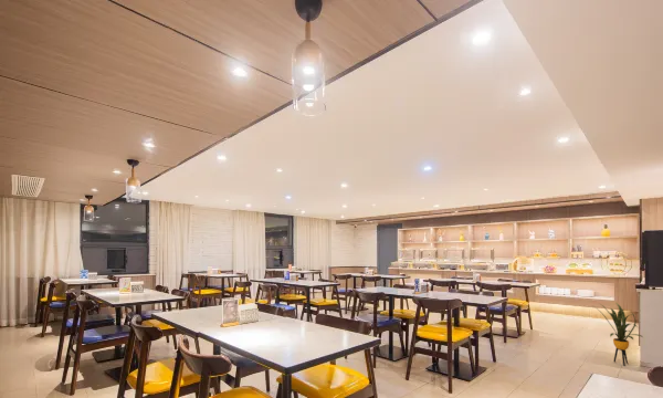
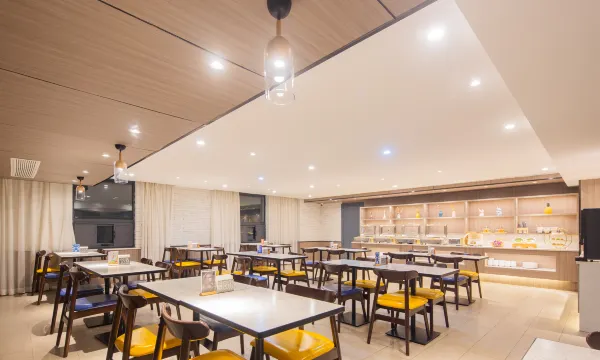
- house plant (618, 333)
